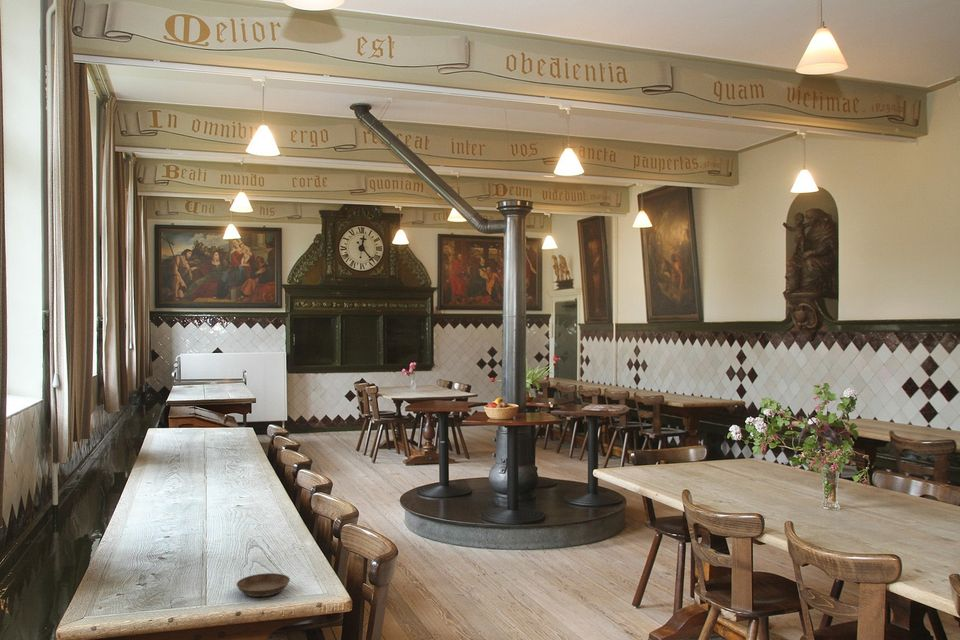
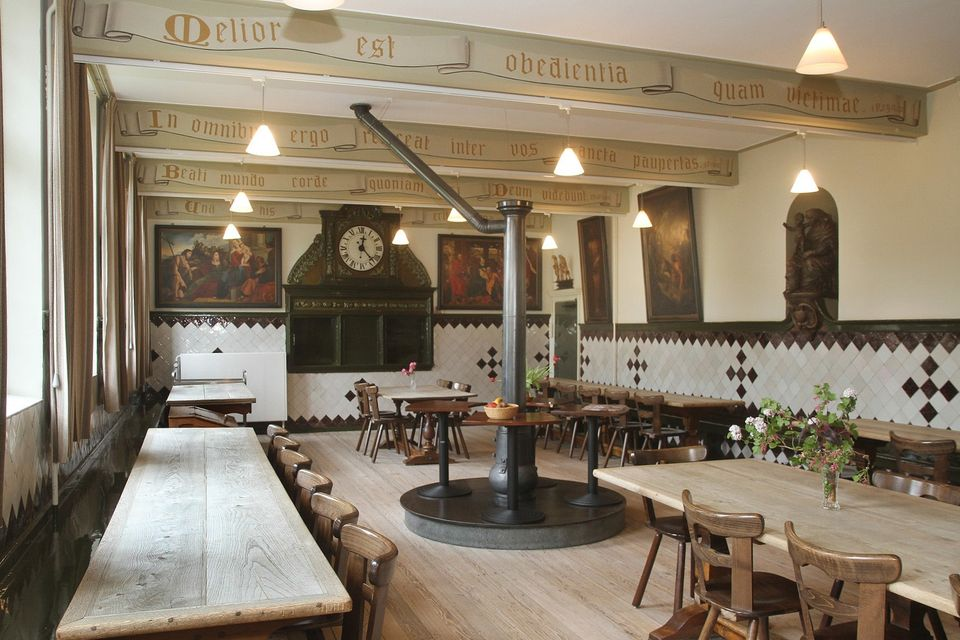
- saucer (263, 585)
